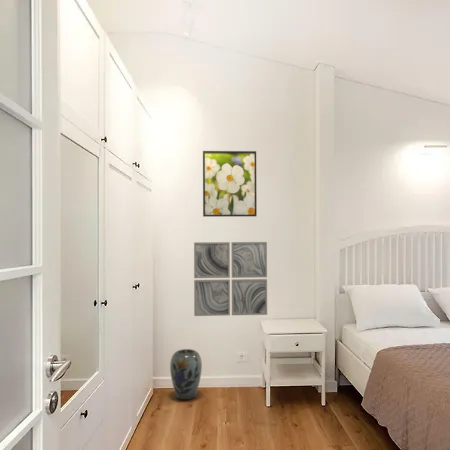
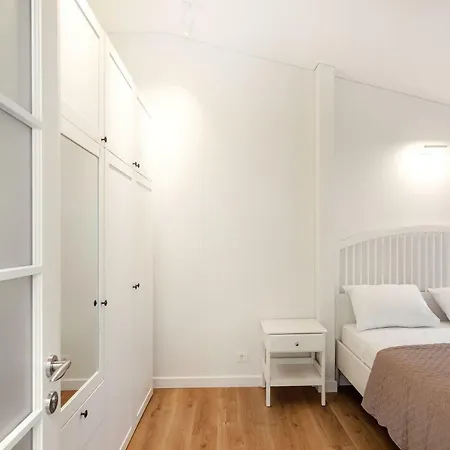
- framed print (229, 183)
- vase (186, 374)
- wall art (229, 279)
